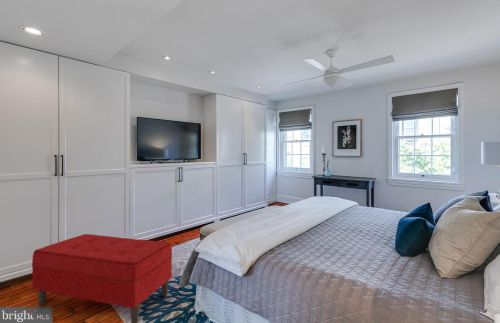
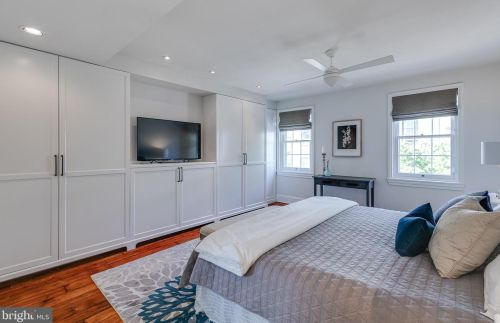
- bench (105, 273)
